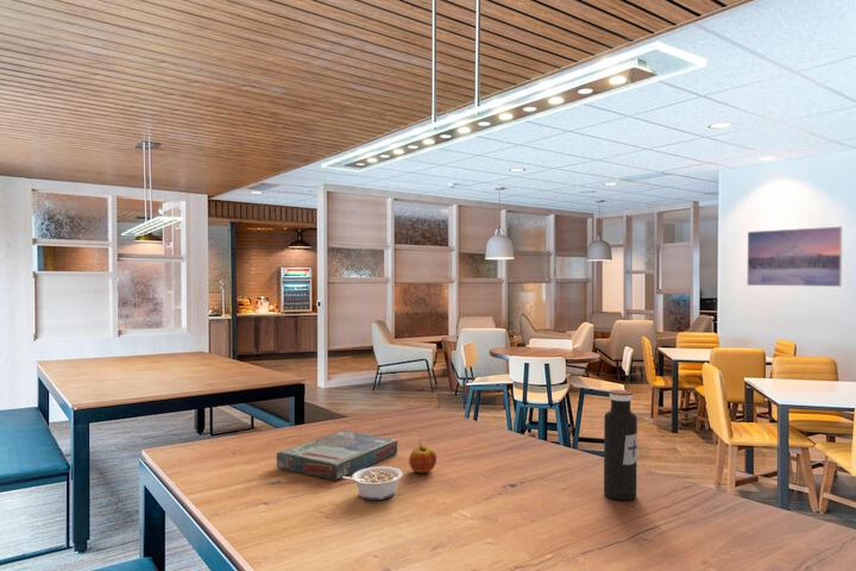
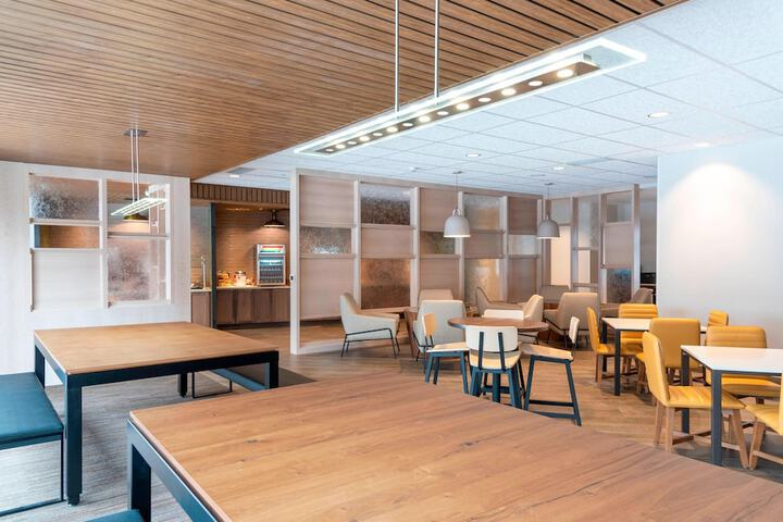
- legume (376, 482)
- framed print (792, 257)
- board game (339, 452)
- water bottle (619, 443)
- apple (422, 457)
